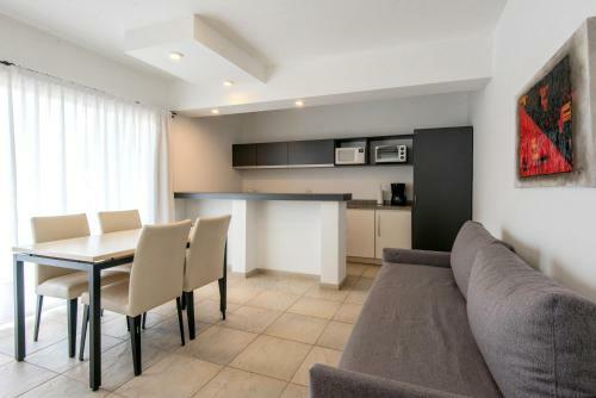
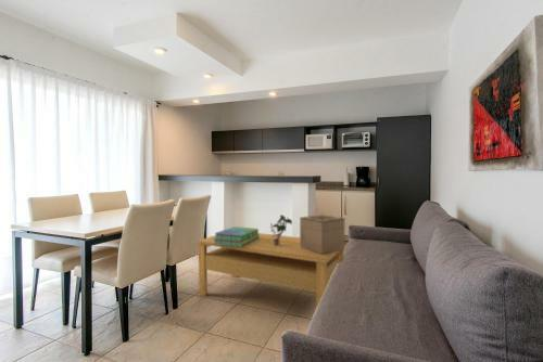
+ coffee table (269, 269)
+ potted plant (283, 229)
+ stack of books (237, 235)
+ decorative box (321, 232)
